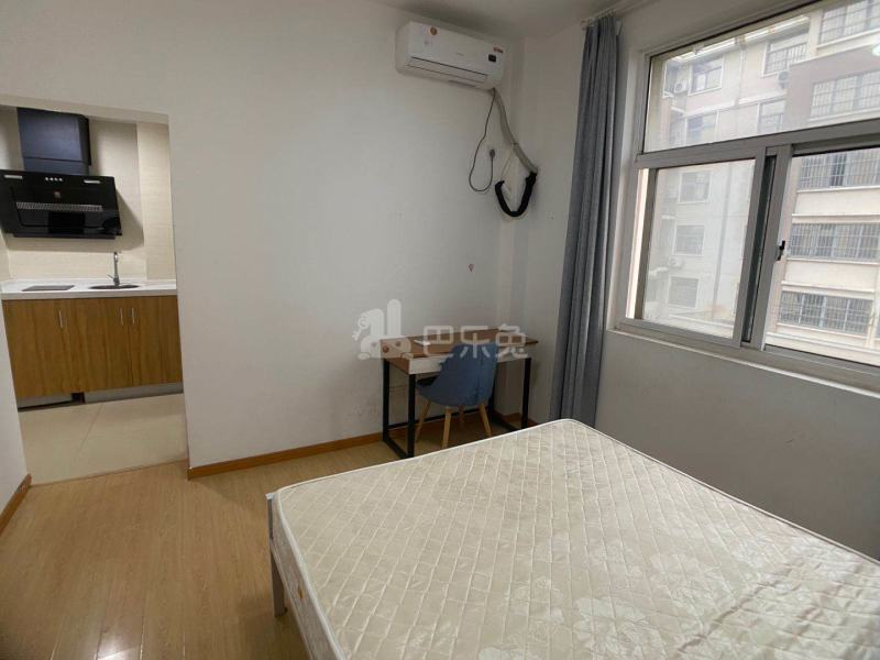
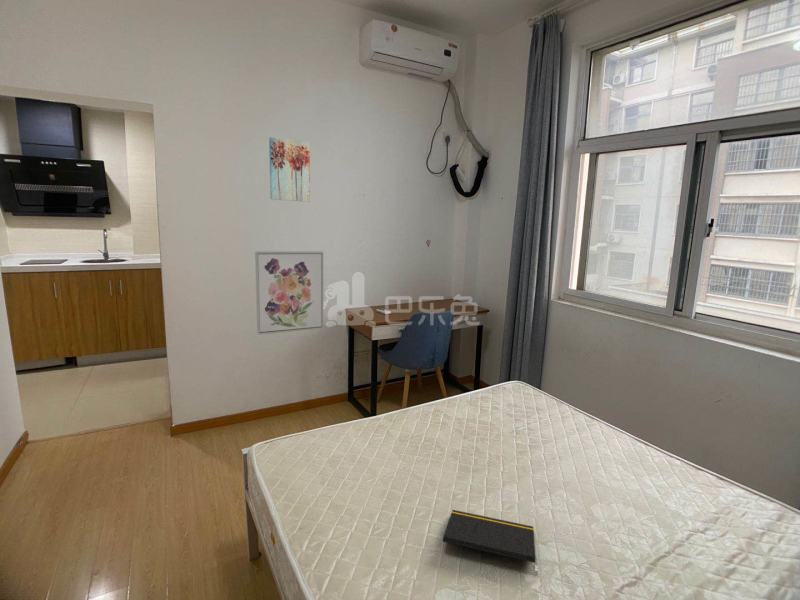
+ notepad (489, 533)
+ wall art (290, 291)
+ wall art (290, 170)
